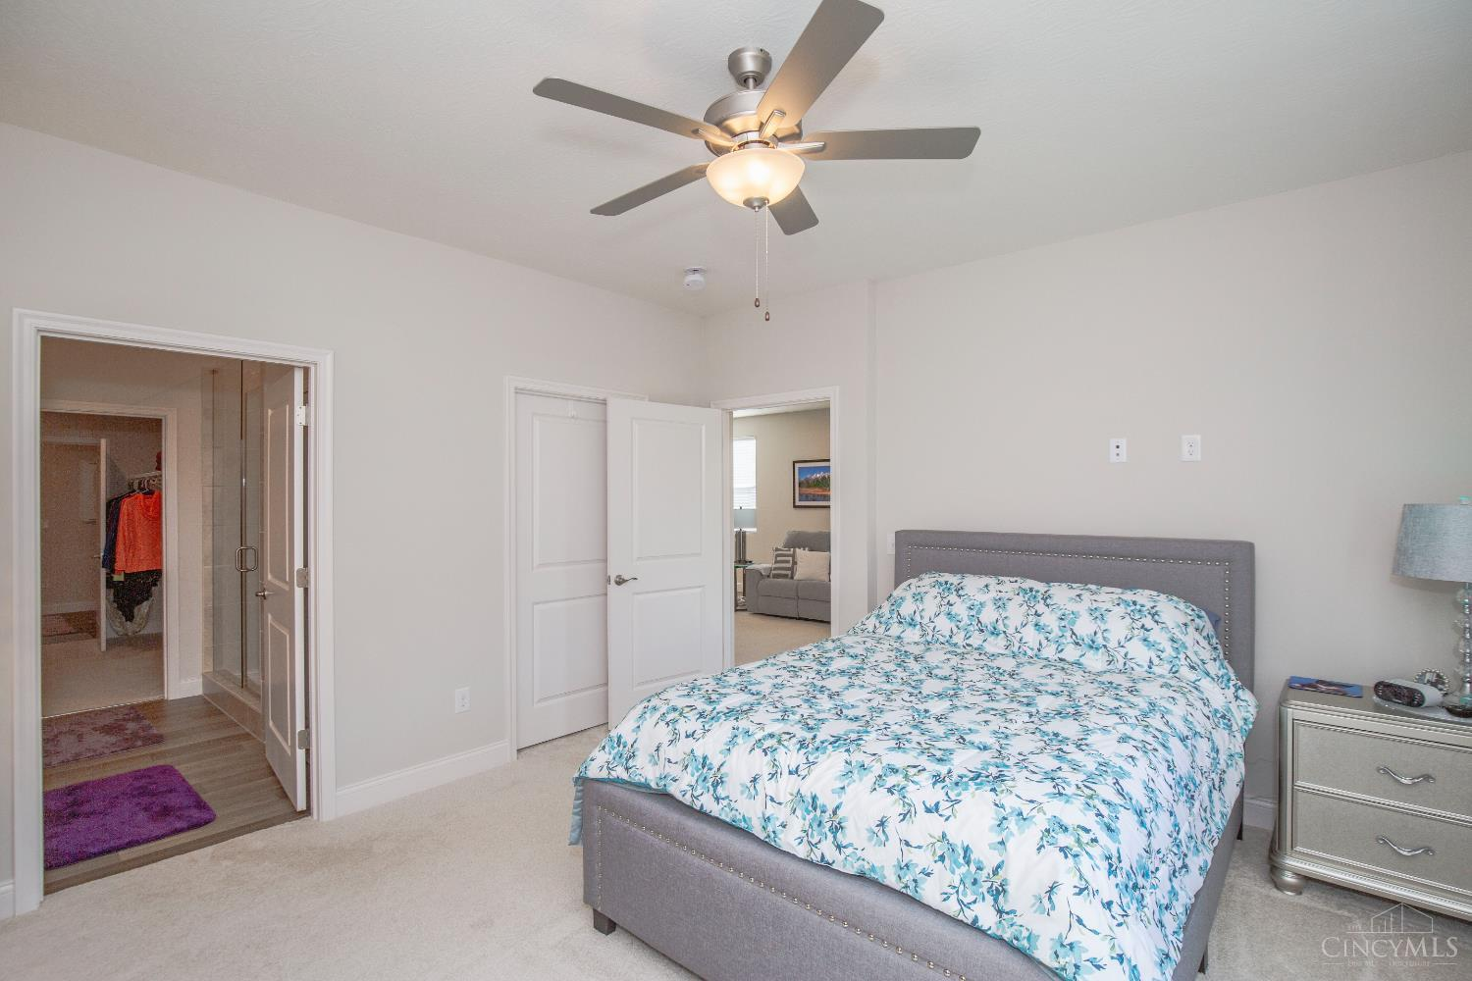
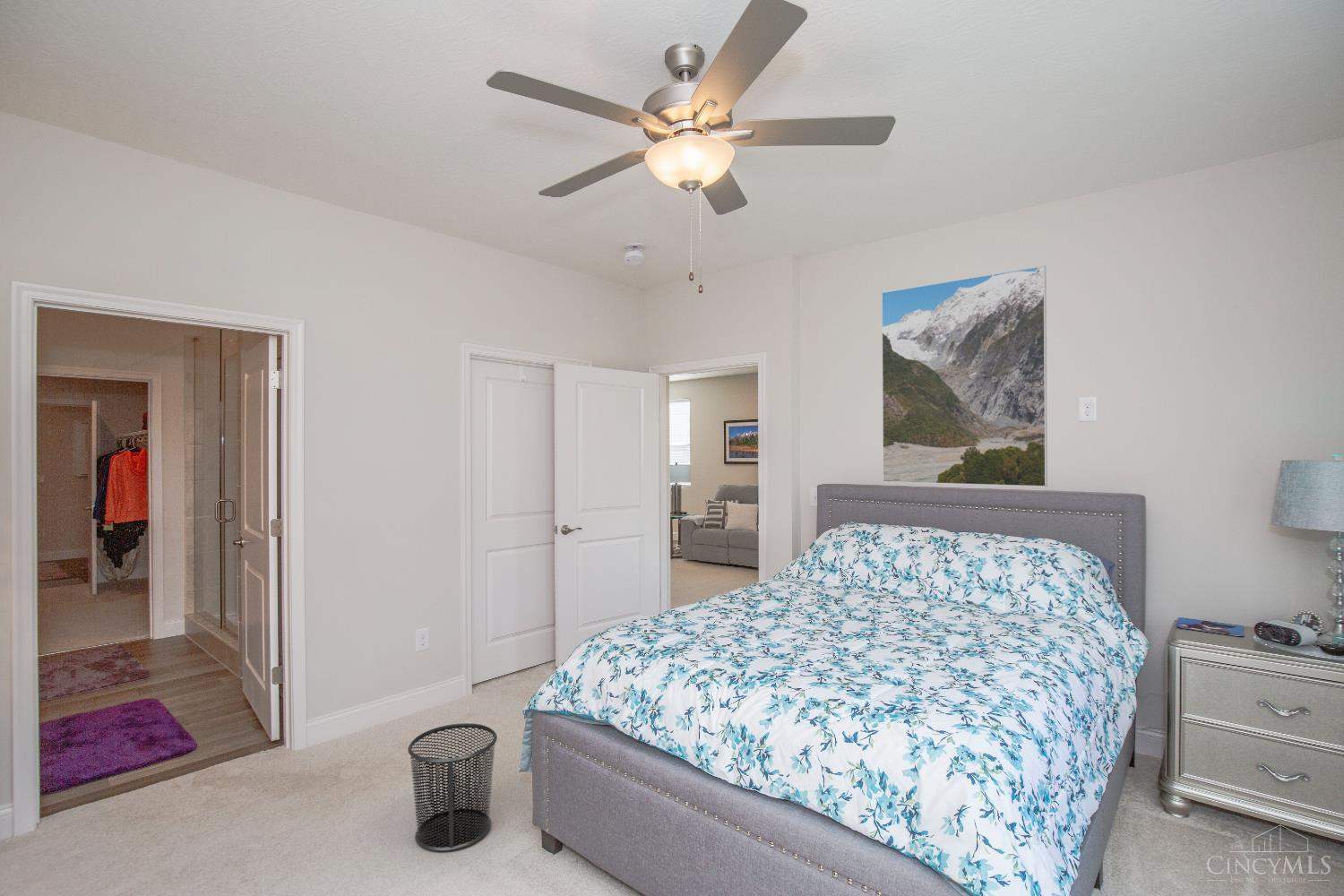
+ waste bin (453, 785)
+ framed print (958, 382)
